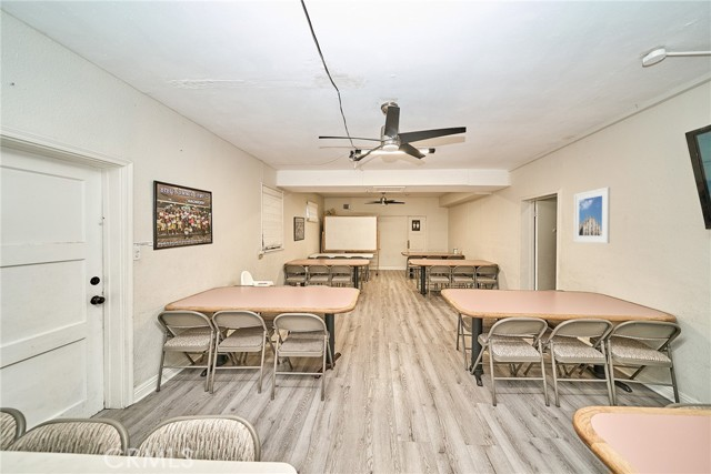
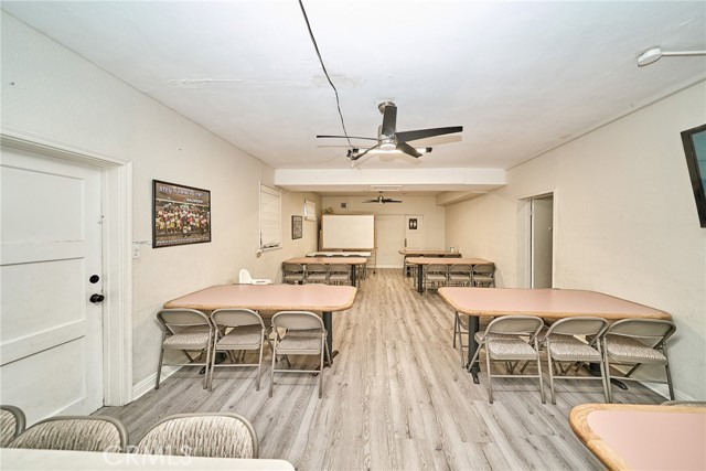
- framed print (590, 216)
